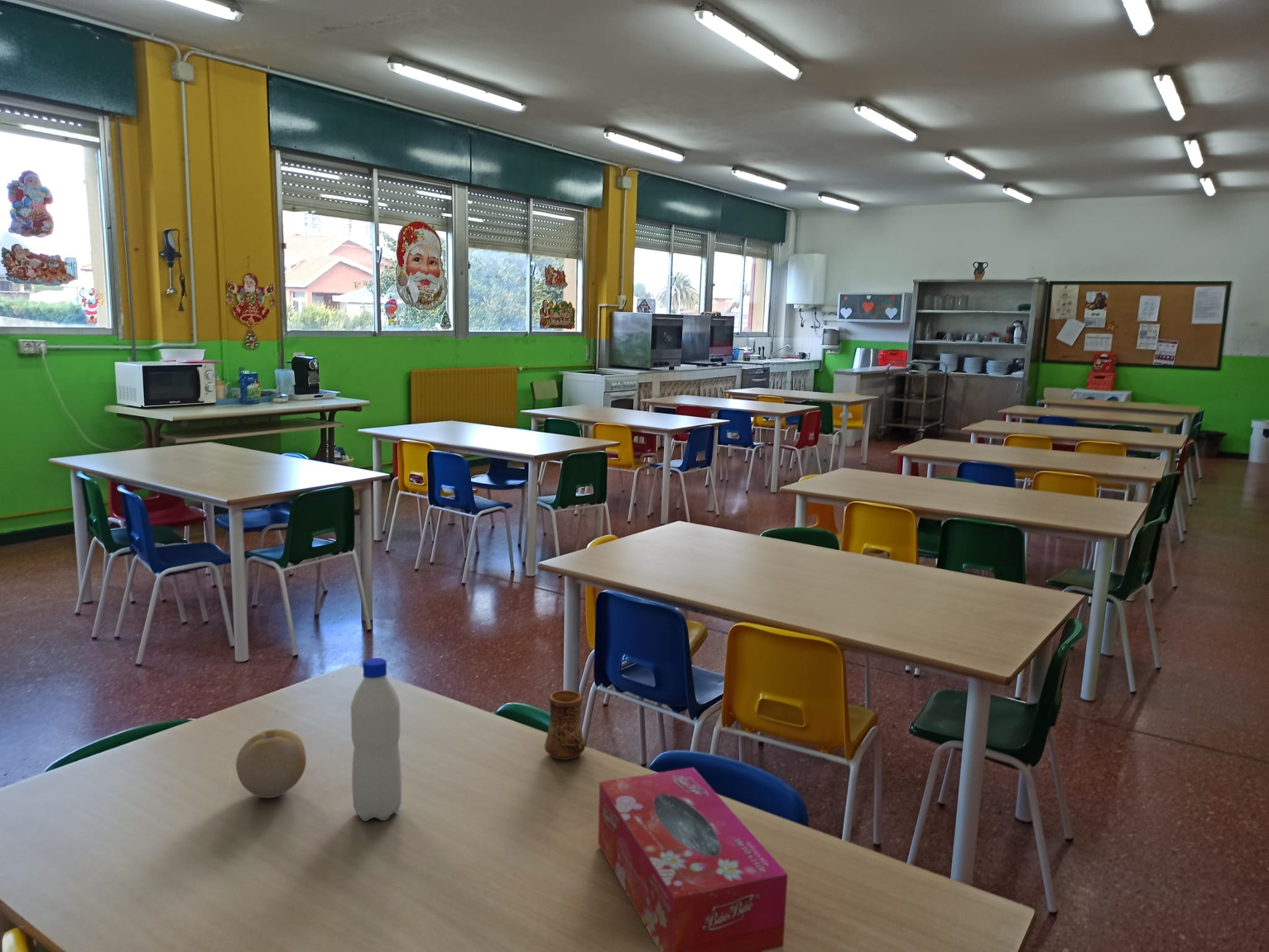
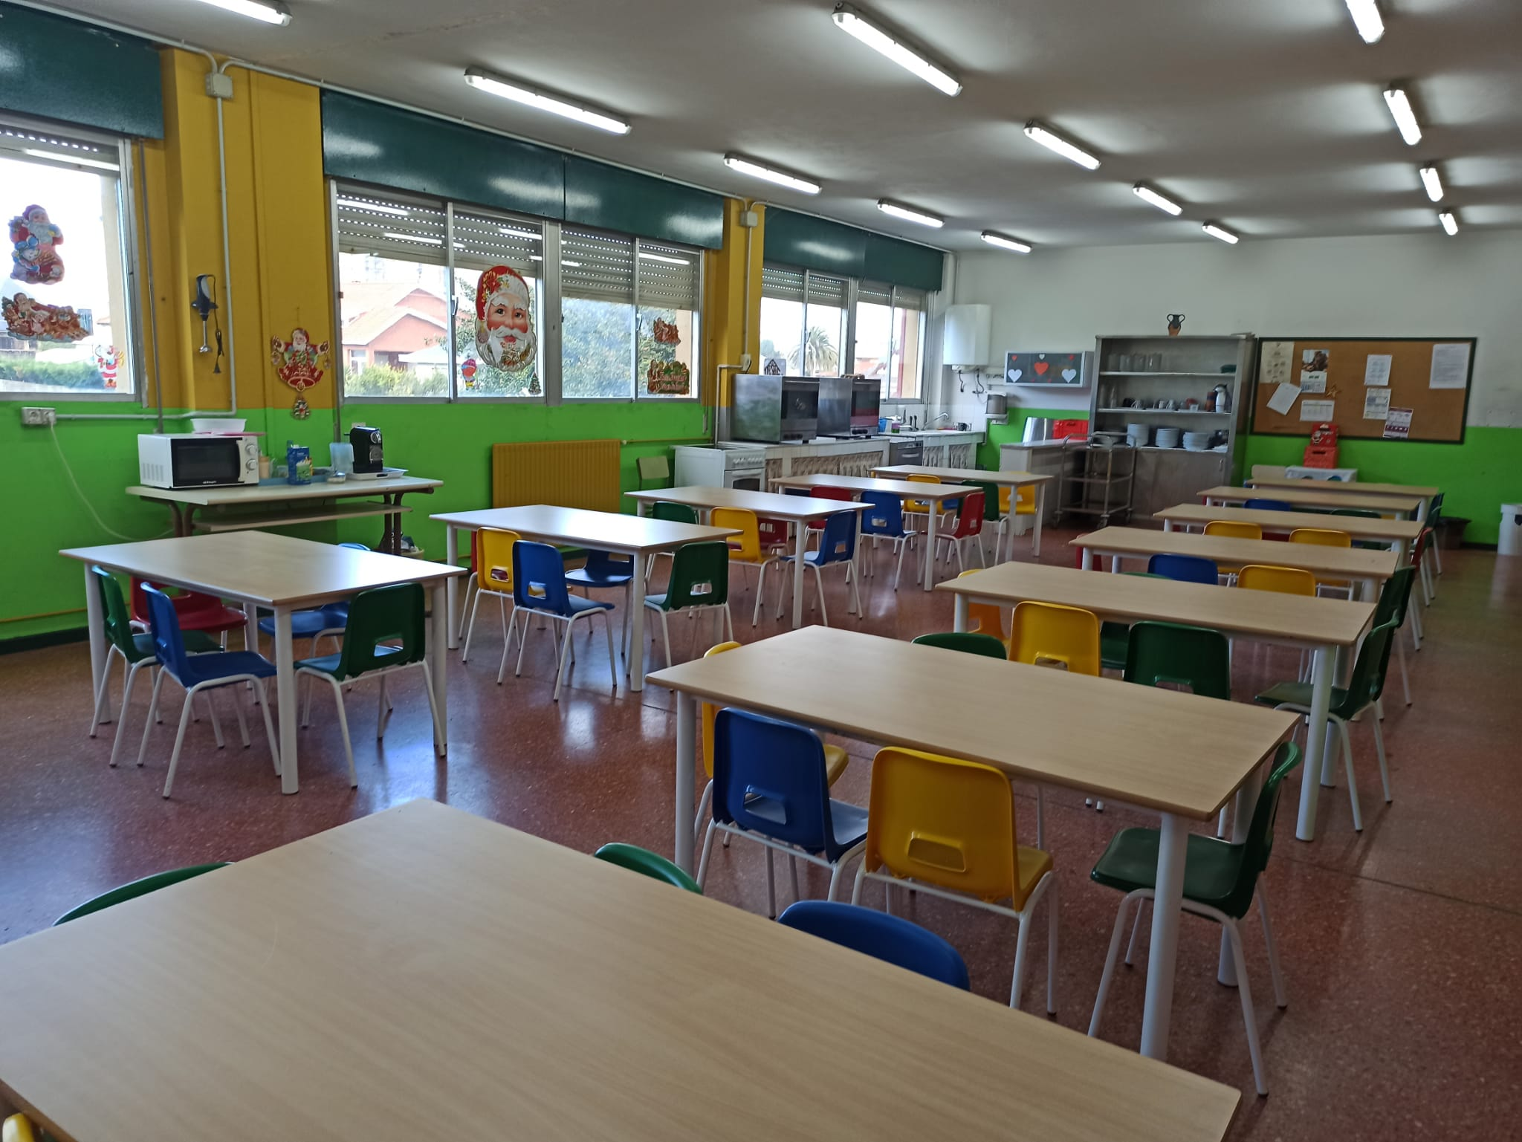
- fruit (271, 764)
- tissue box (683, 857)
- cup (565, 725)
- water bottle (376, 737)
